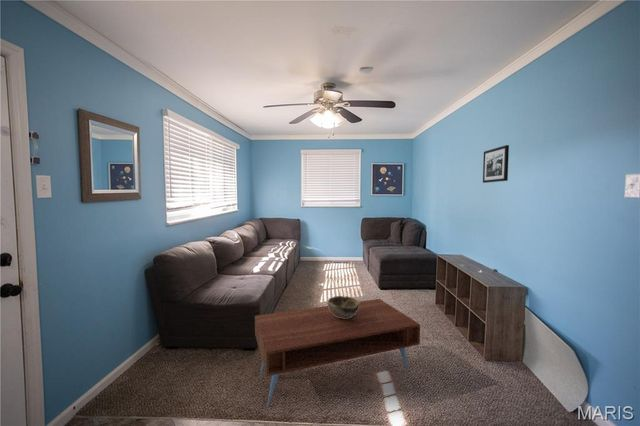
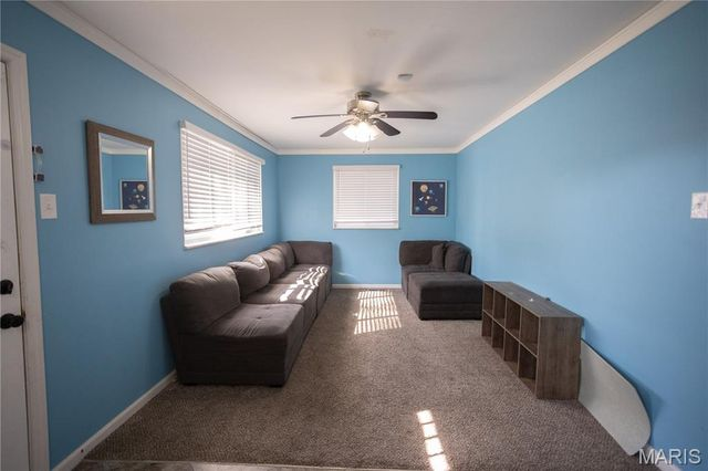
- decorative bowl (343, 308)
- coffee table (334, 348)
- picture frame (494, 165)
